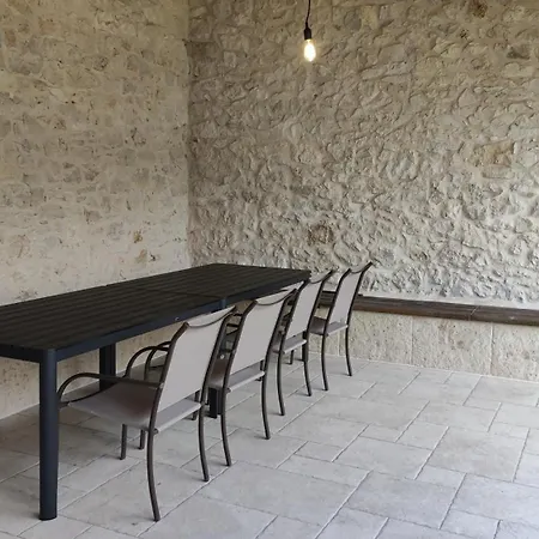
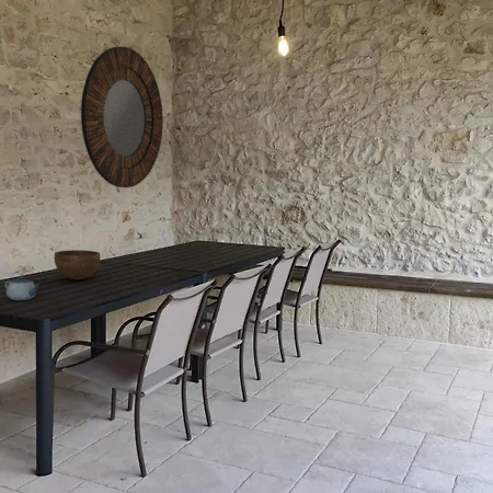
+ home mirror (125, 118)
+ bowl (77, 266)
+ chinaware (22, 287)
